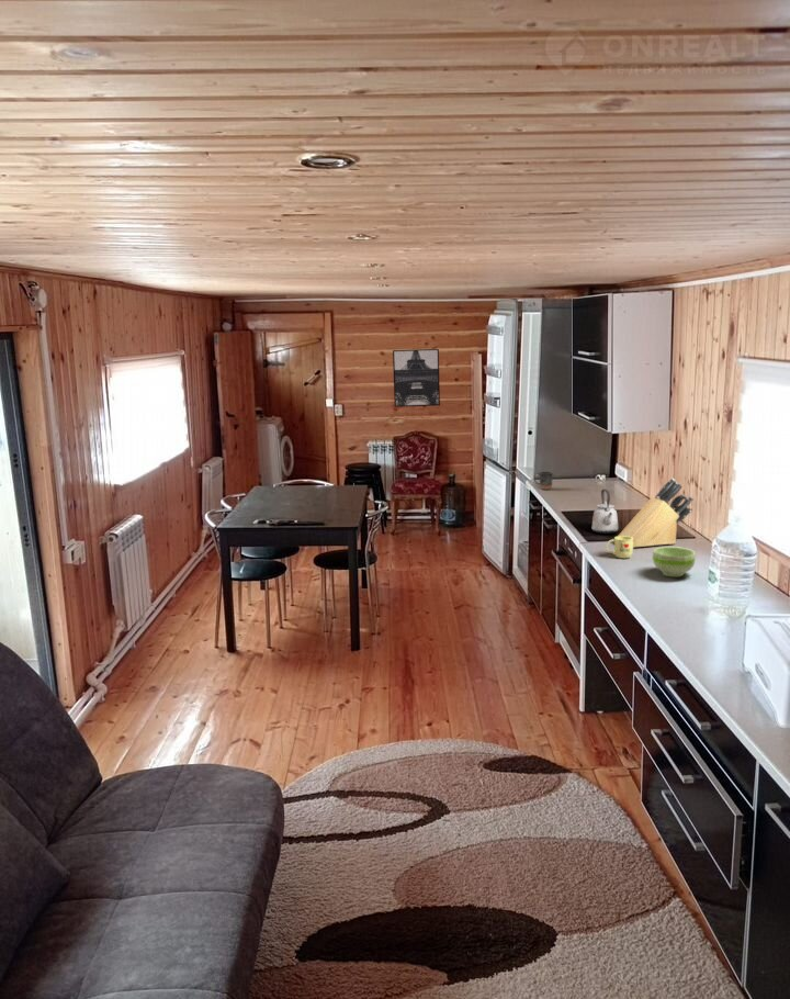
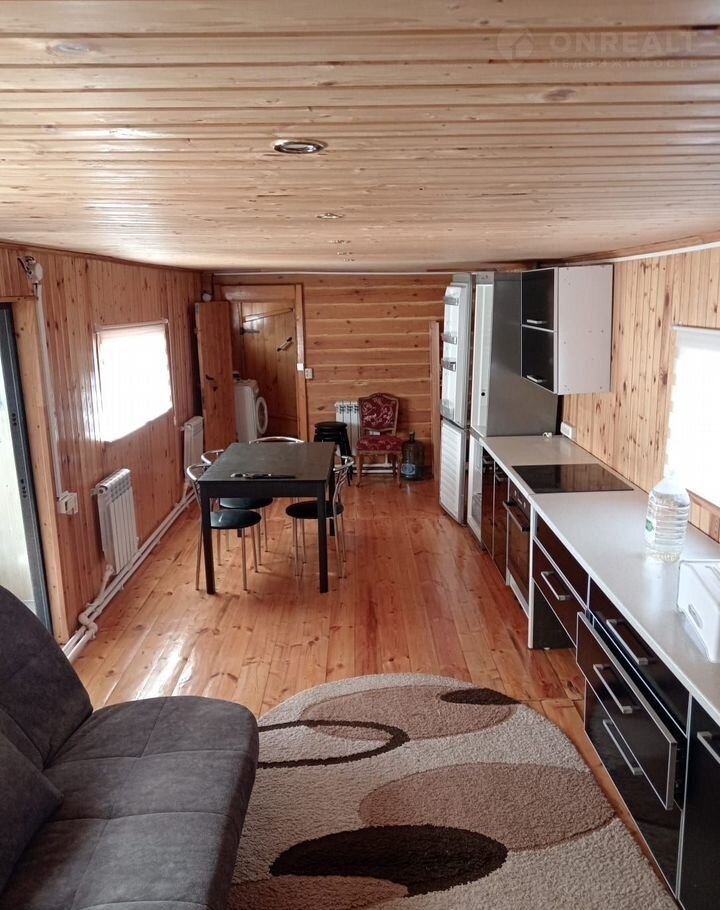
- mug (619, 547)
- mug (543, 479)
- kettle (606, 512)
- bowl (673, 562)
- knife block (655, 512)
- wall art (416, 378)
